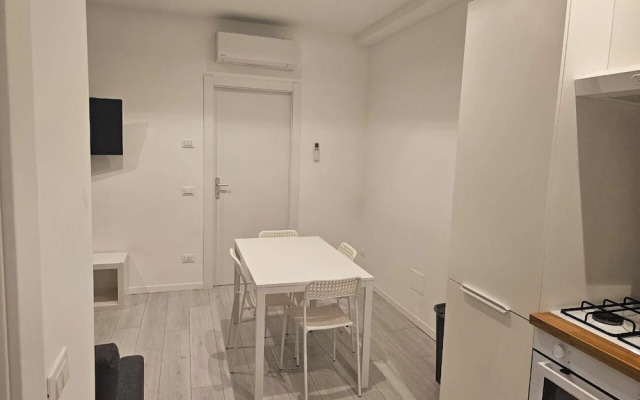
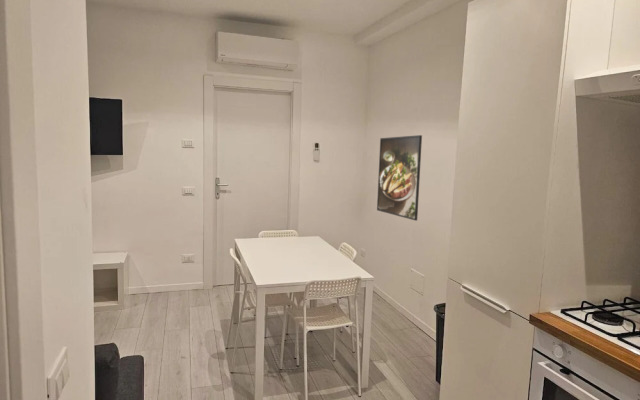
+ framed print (397, 176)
